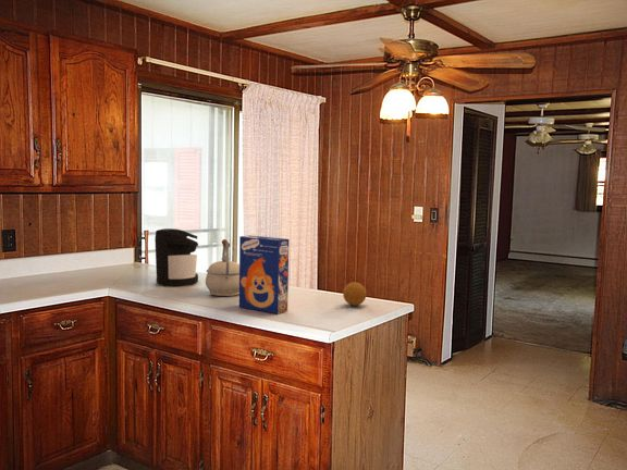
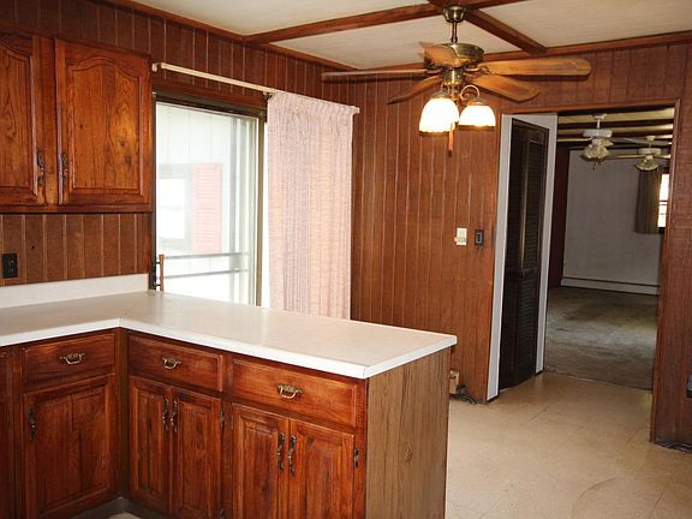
- kettle (224, 267)
- fruit (354, 294)
- coffee maker (179, 255)
- cereal box (263, 273)
